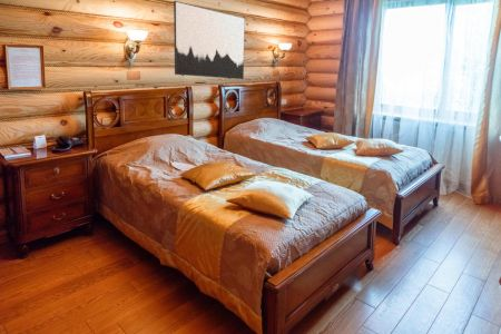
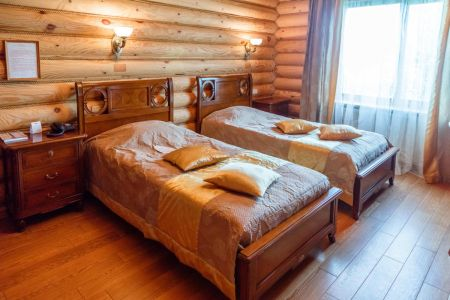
- wall art (212, 43)
